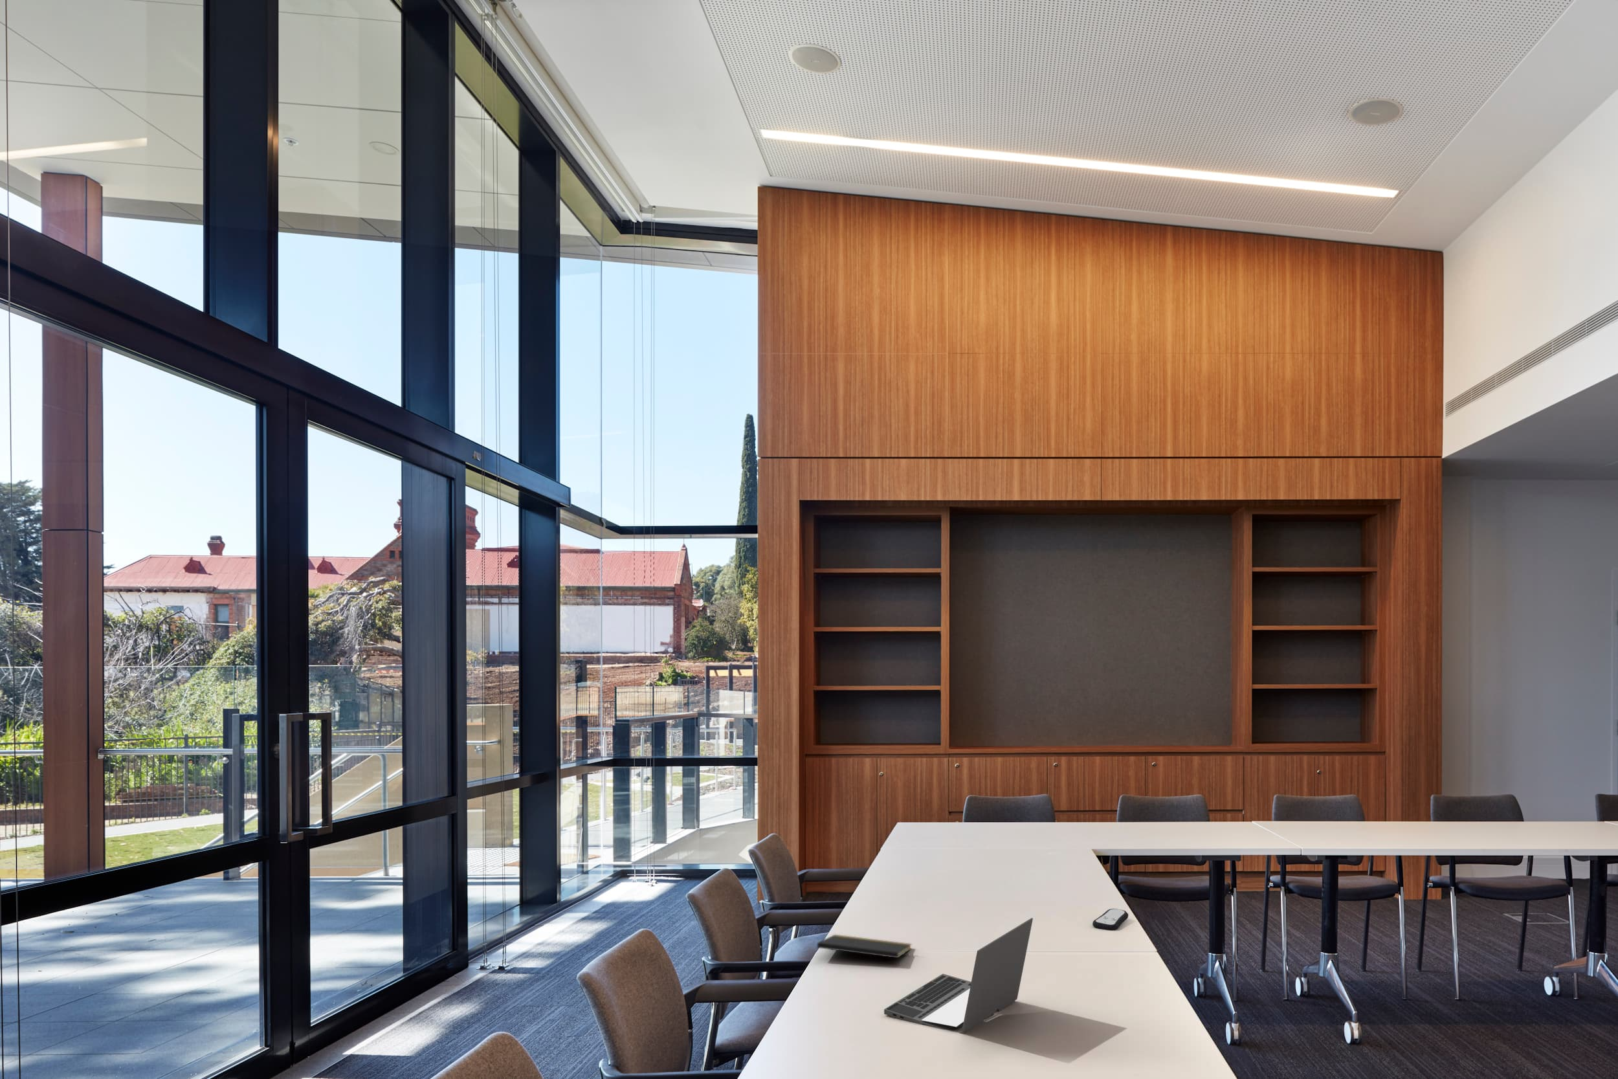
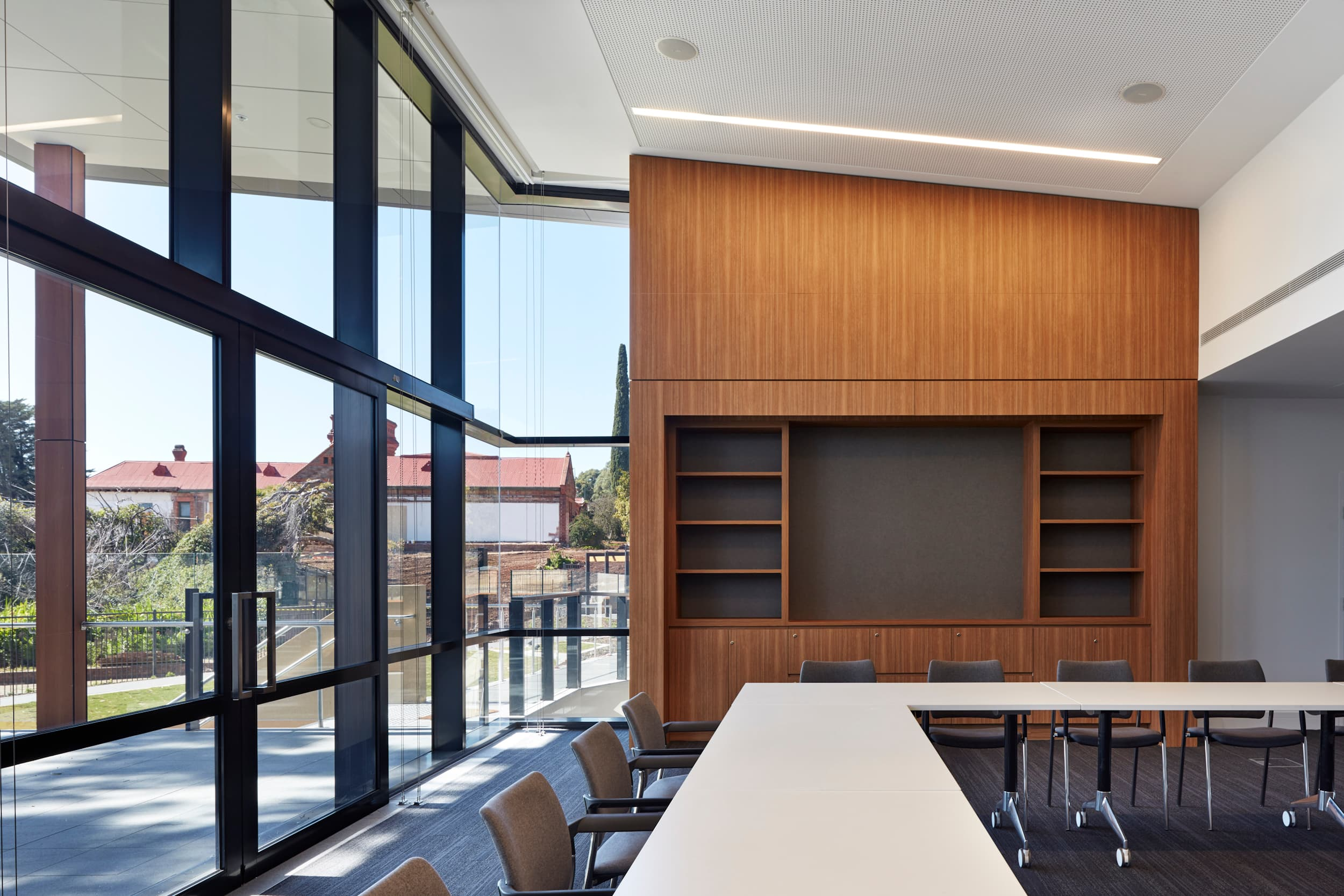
- remote control (1111, 919)
- laptop (957, 978)
- notepad (864, 945)
